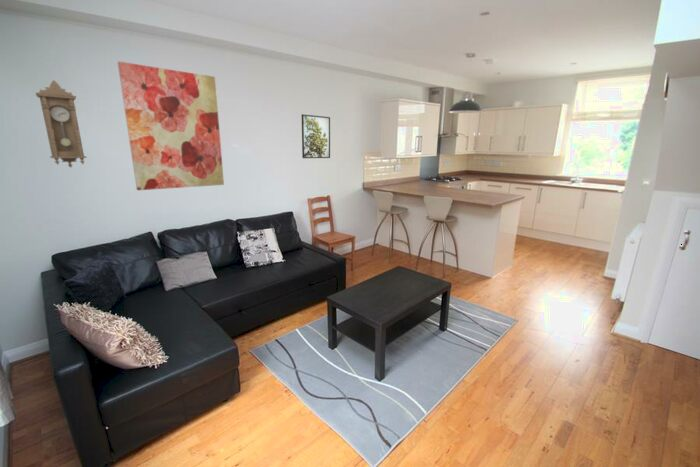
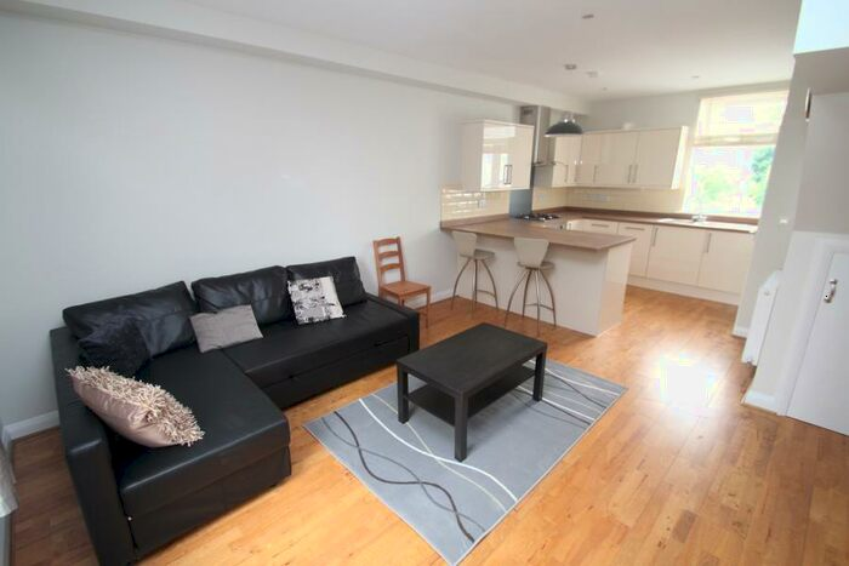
- pendulum clock (62, 125)
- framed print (316, 137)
- wall art (177, 131)
